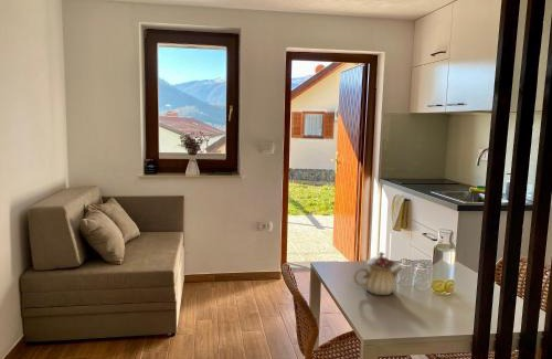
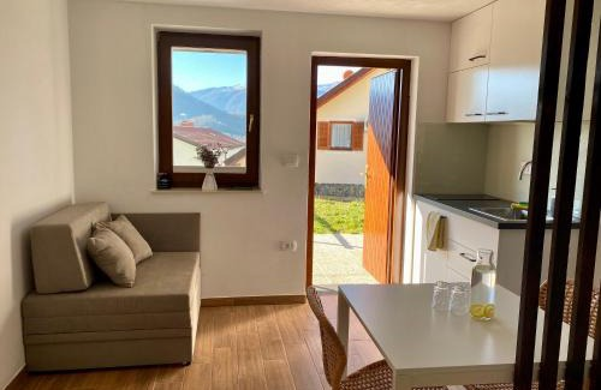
- teapot (378, 271)
